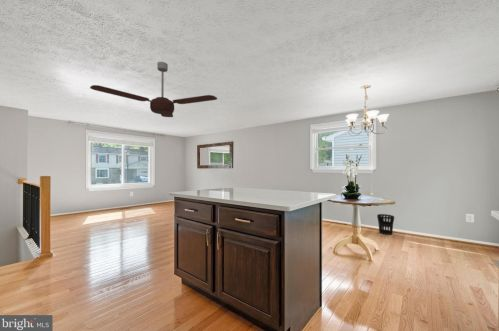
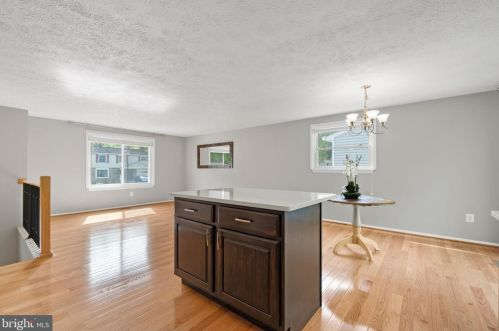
- wastebasket (385, 224)
- ceiling fan (161, 90)
